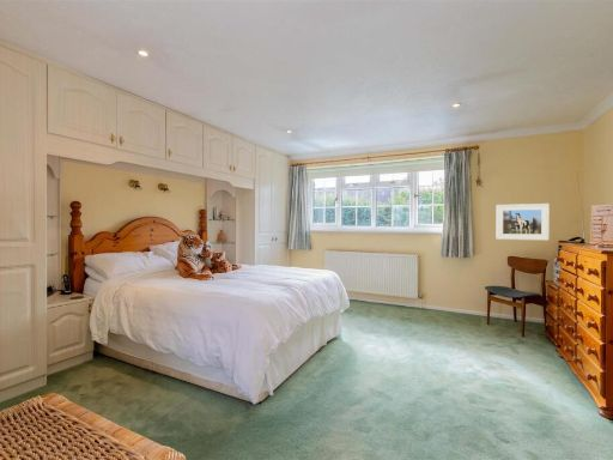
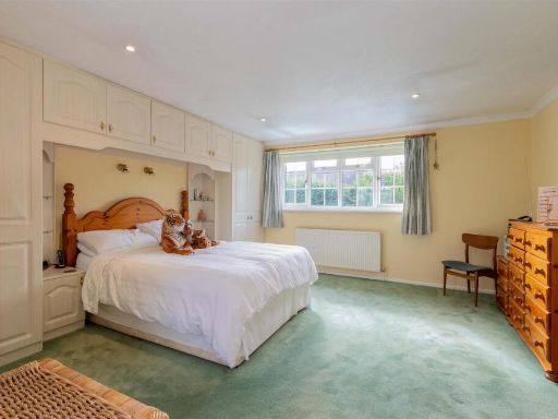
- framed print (521, 222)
